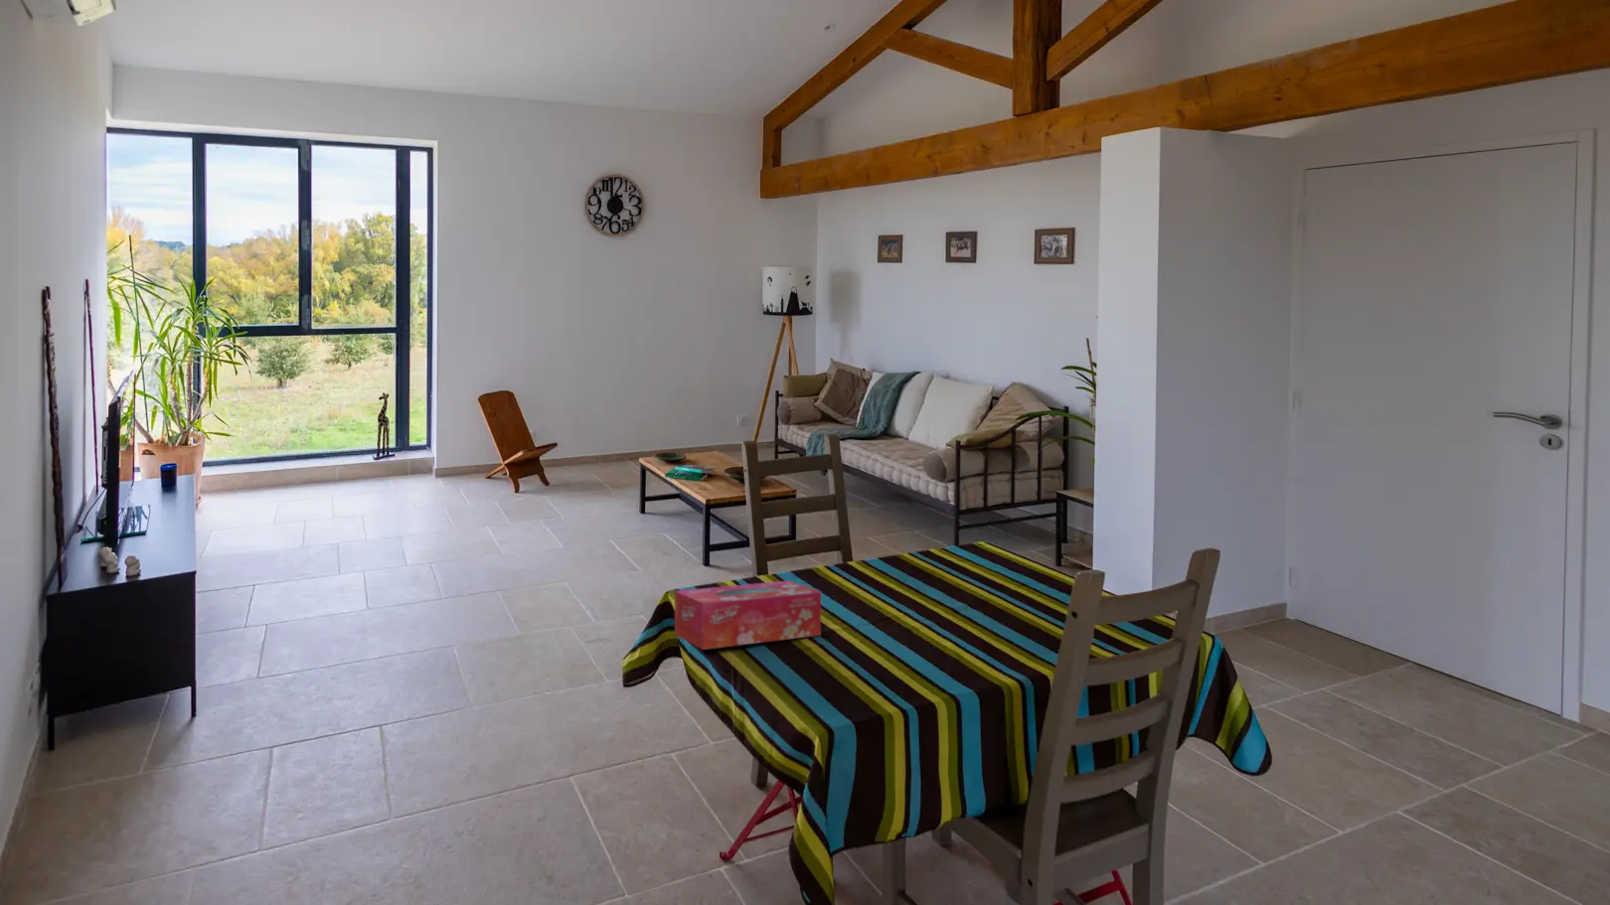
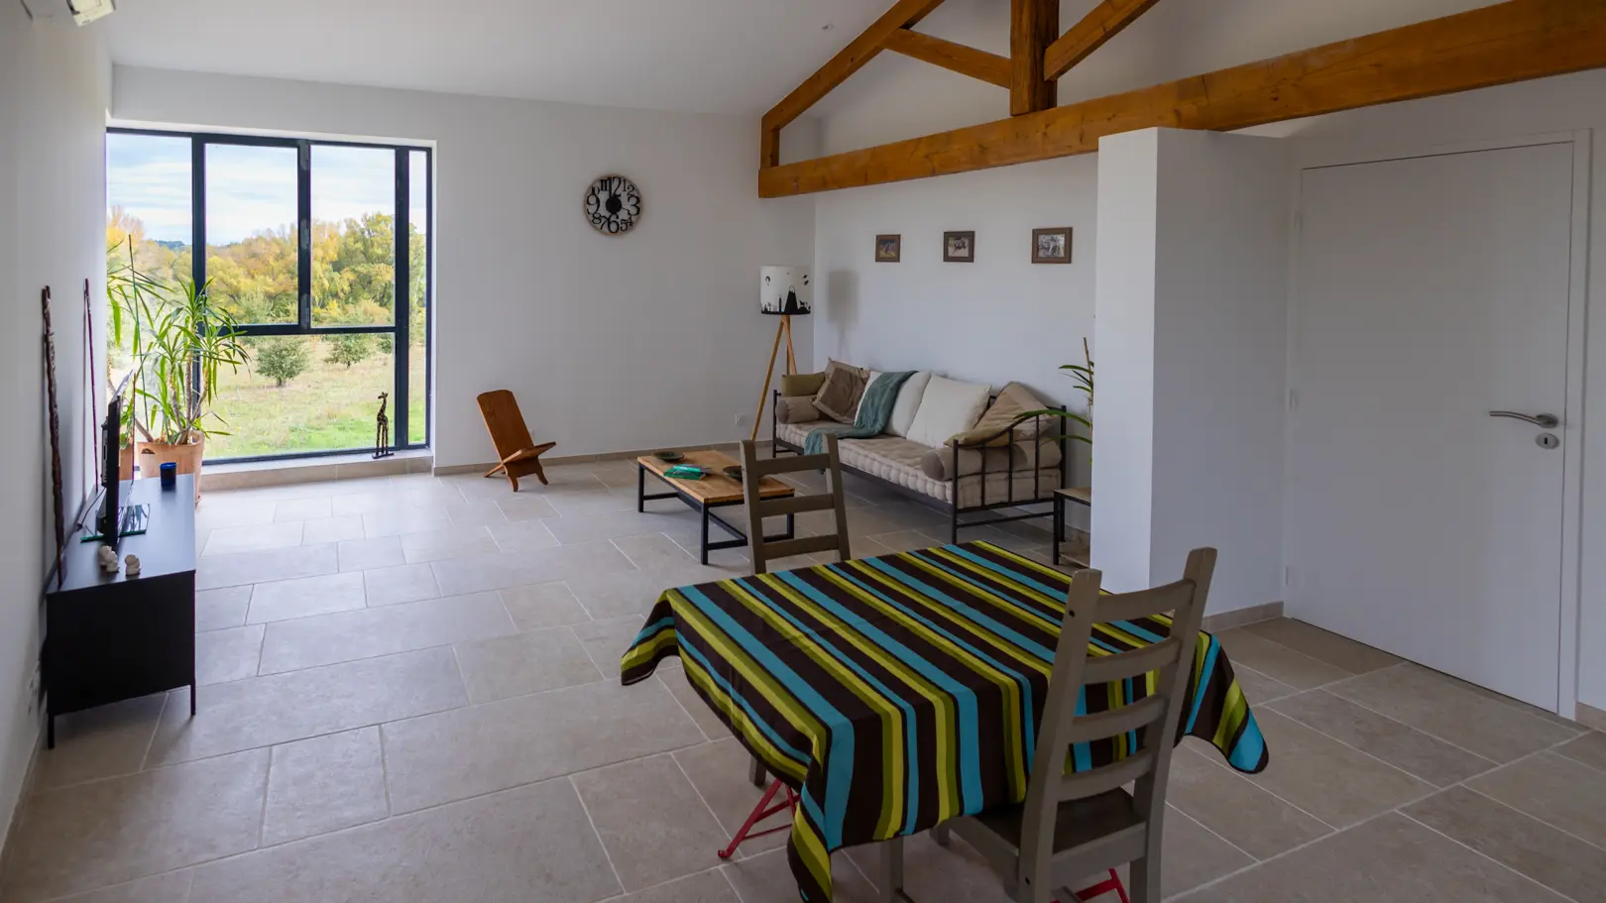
- tissue box (748, 613)
